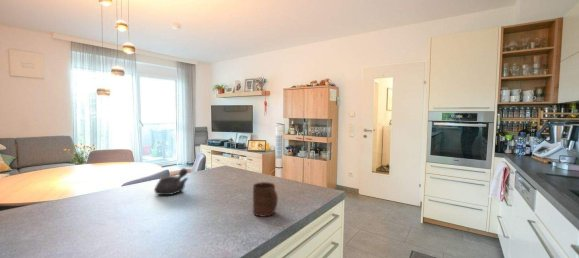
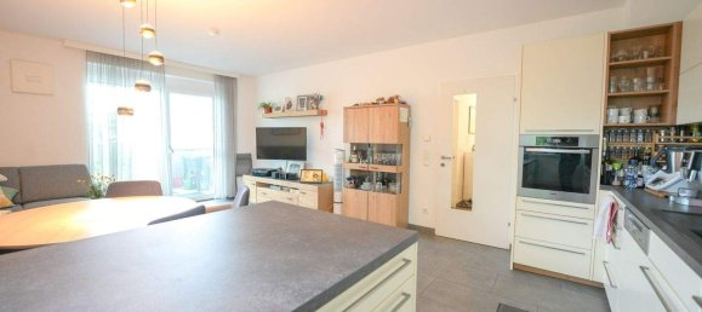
- cup (266, 199)
- teapot (175, 181)
